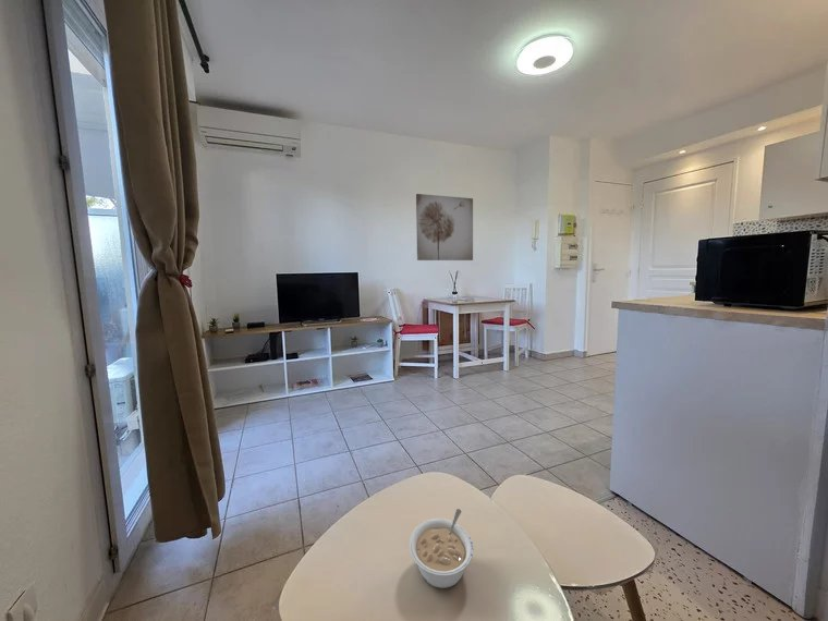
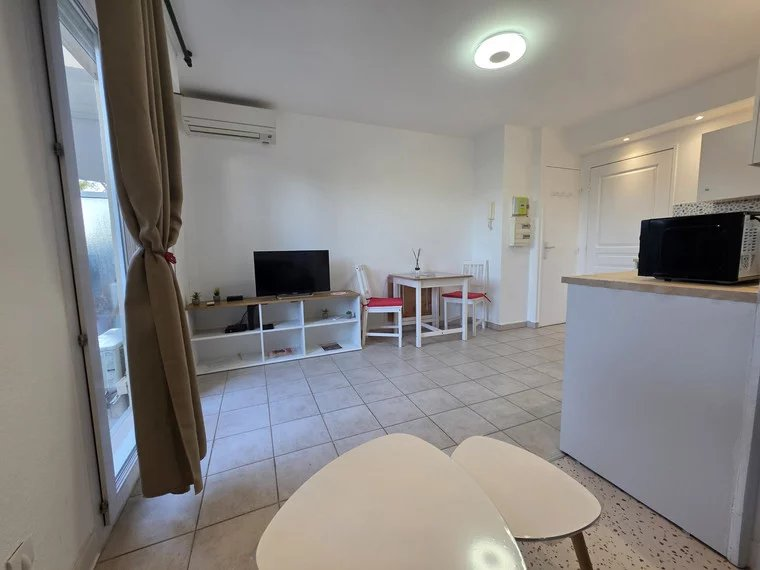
- wall art (446, 228)
- legume (440, 550)
